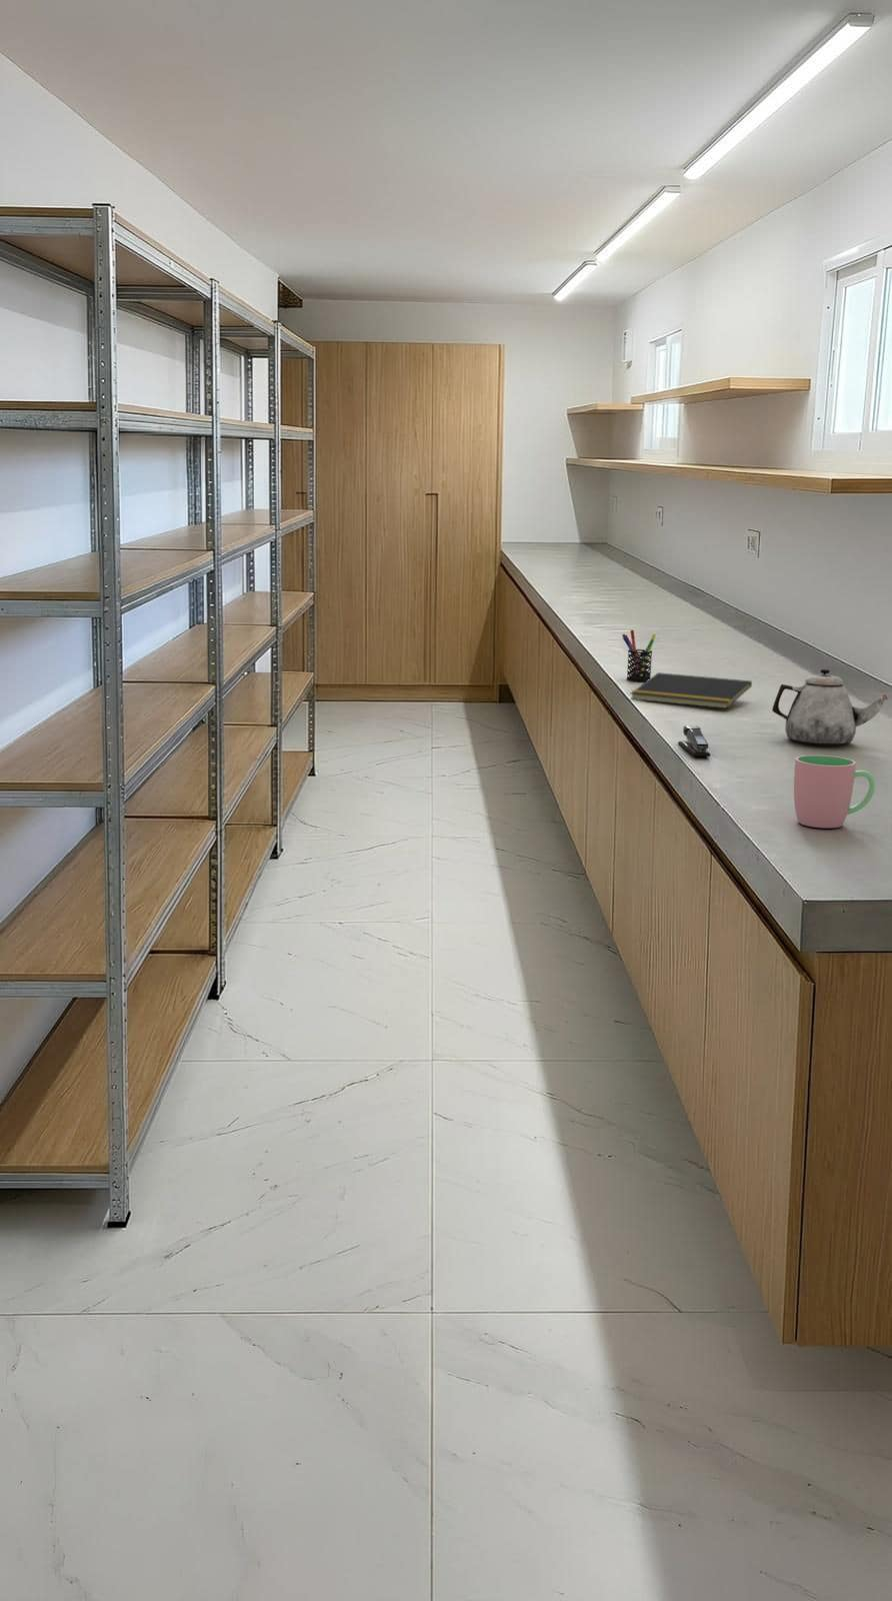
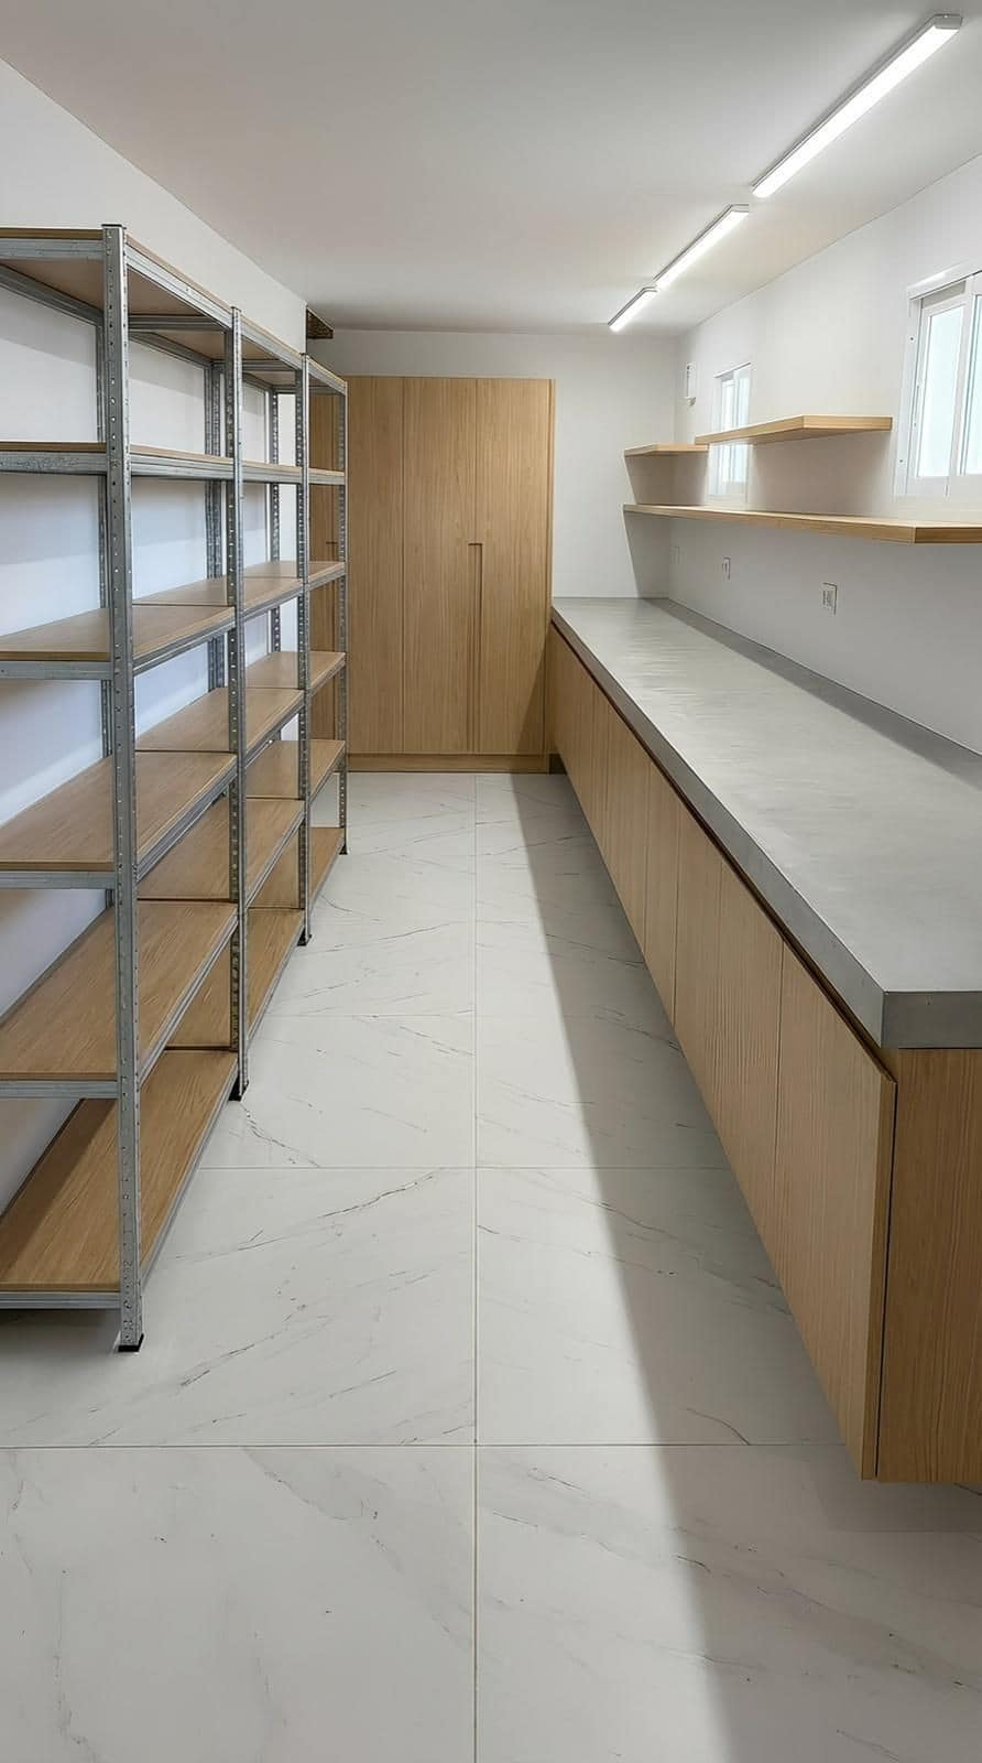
- notepad (691, 689)
- stapler (695, 740)
- pen holder (640, 655)
- teapot (829, 705)
- cup (833, 792)
